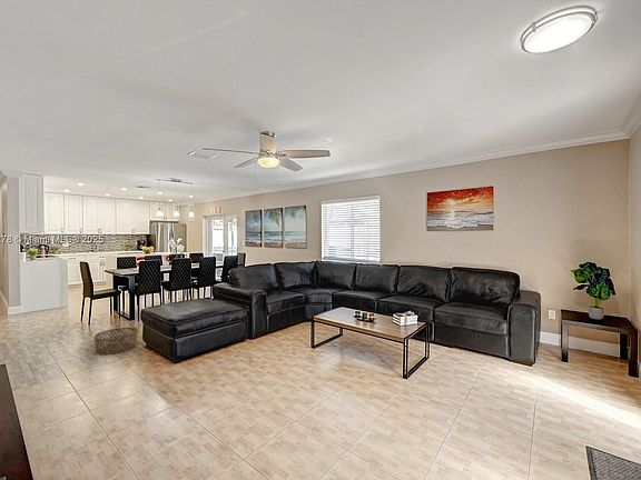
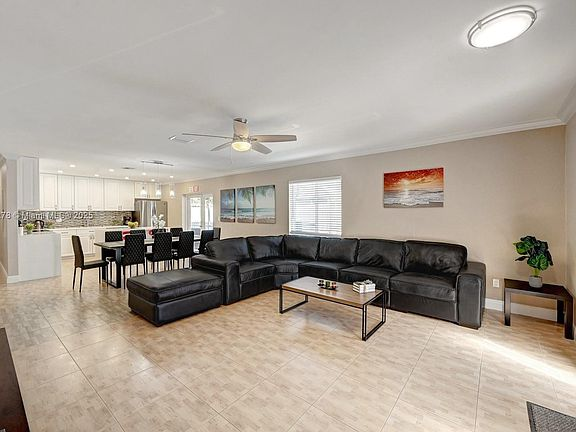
- basket (116, 341)
